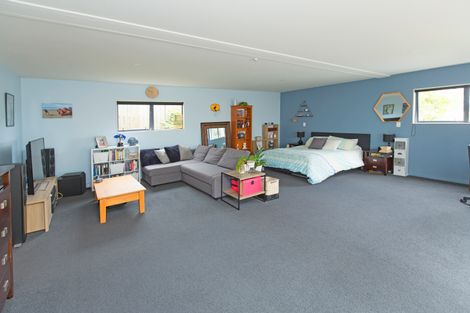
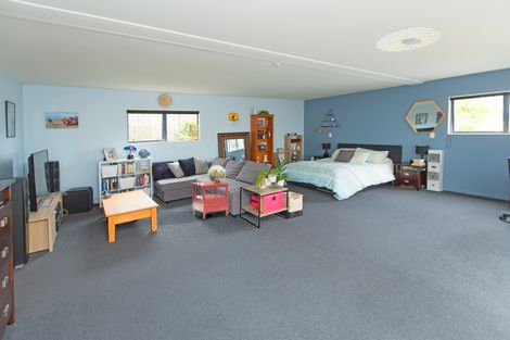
+ decorative globe (216, 174)
+ side table (209, 199)
+ ceiling light (407, 37)
